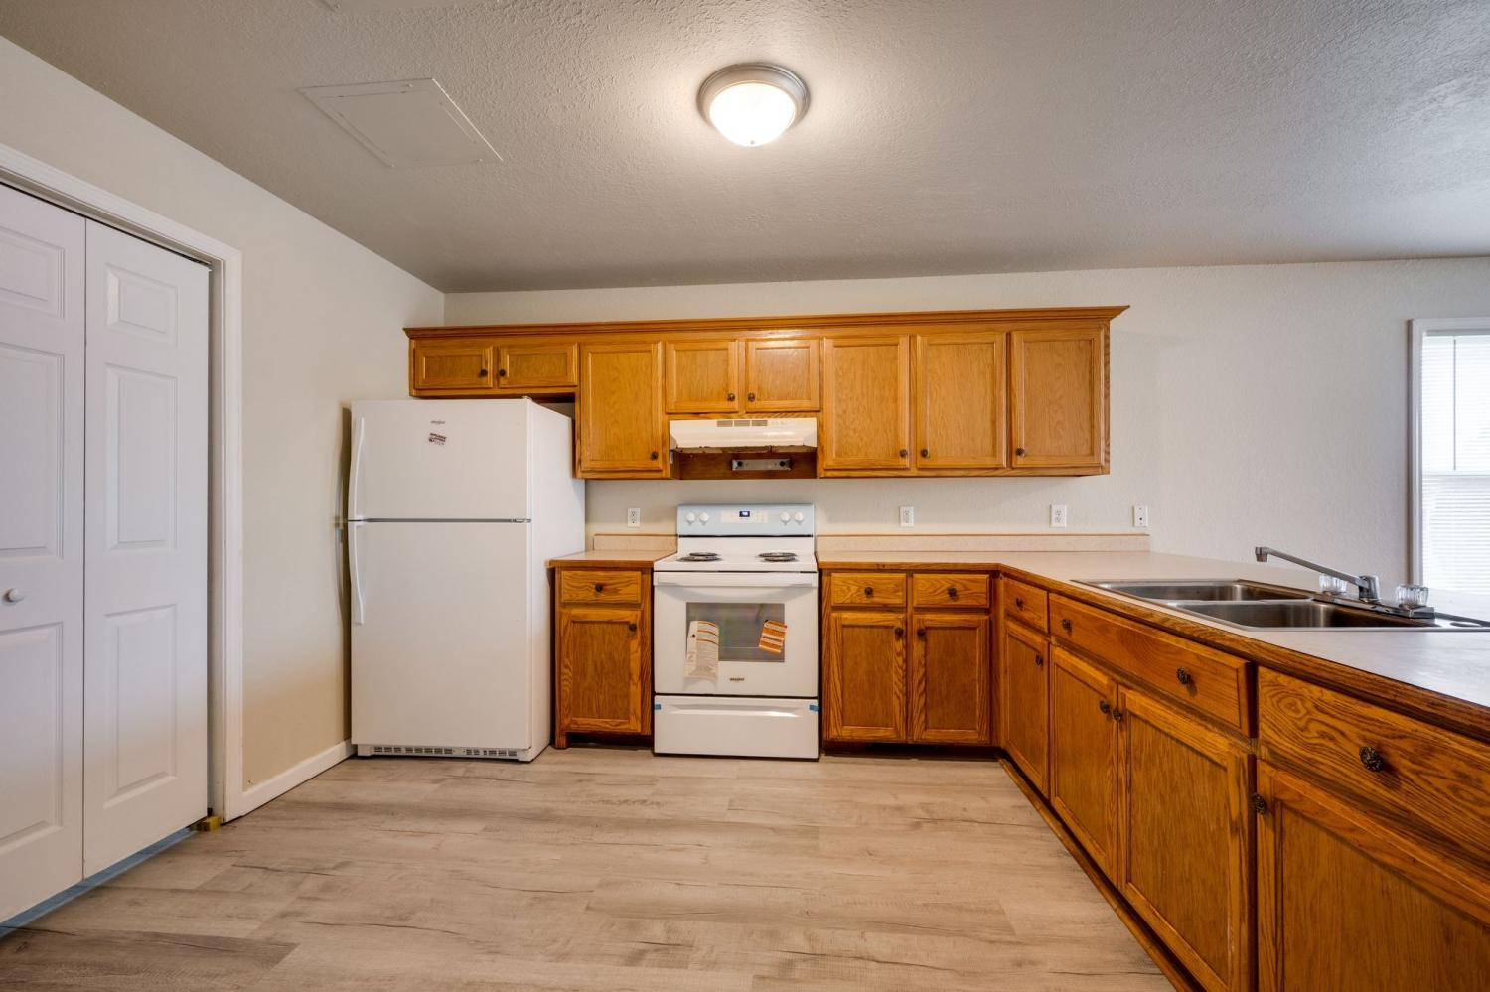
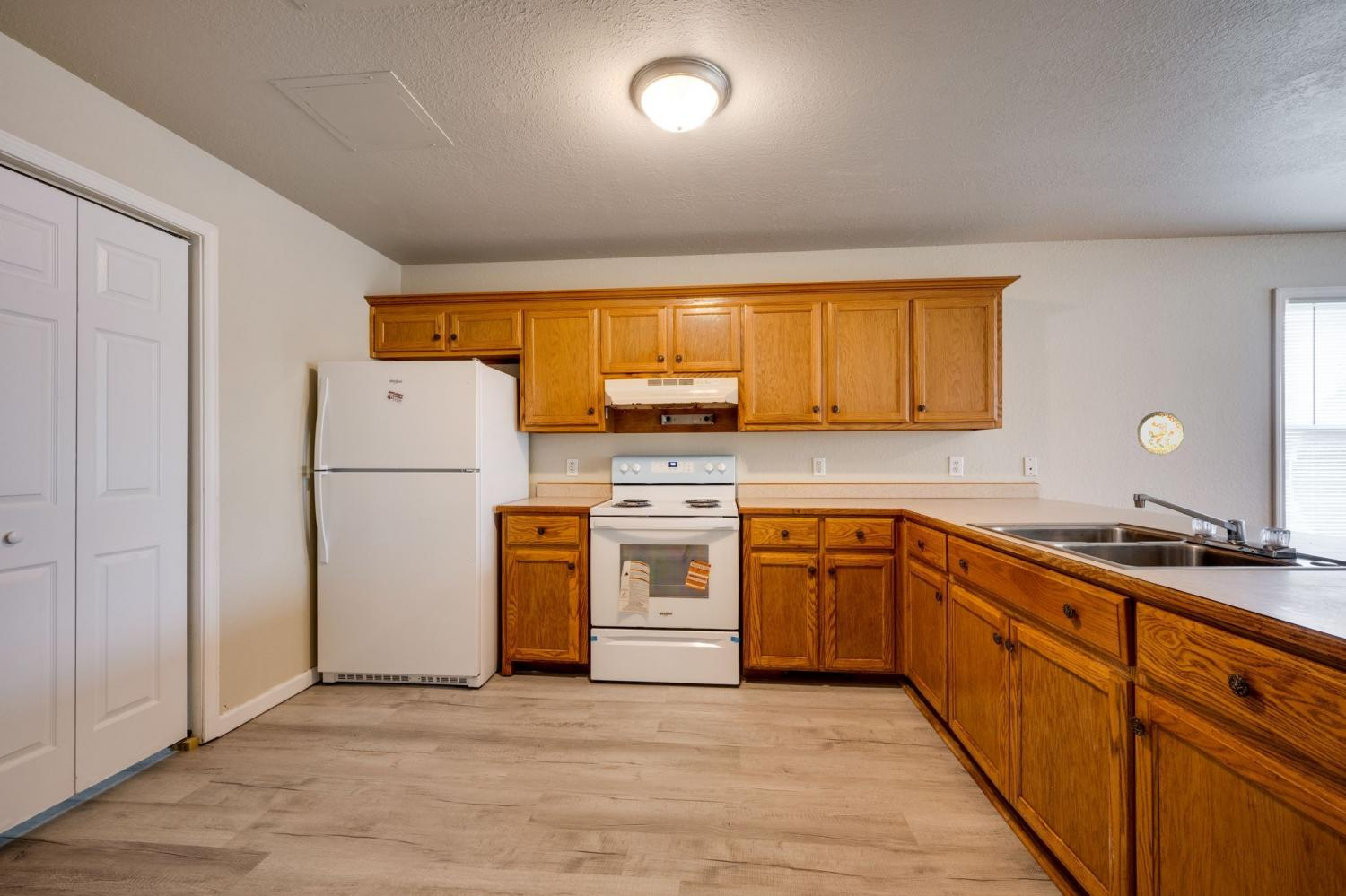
+ decorative plate (1158, 432)
